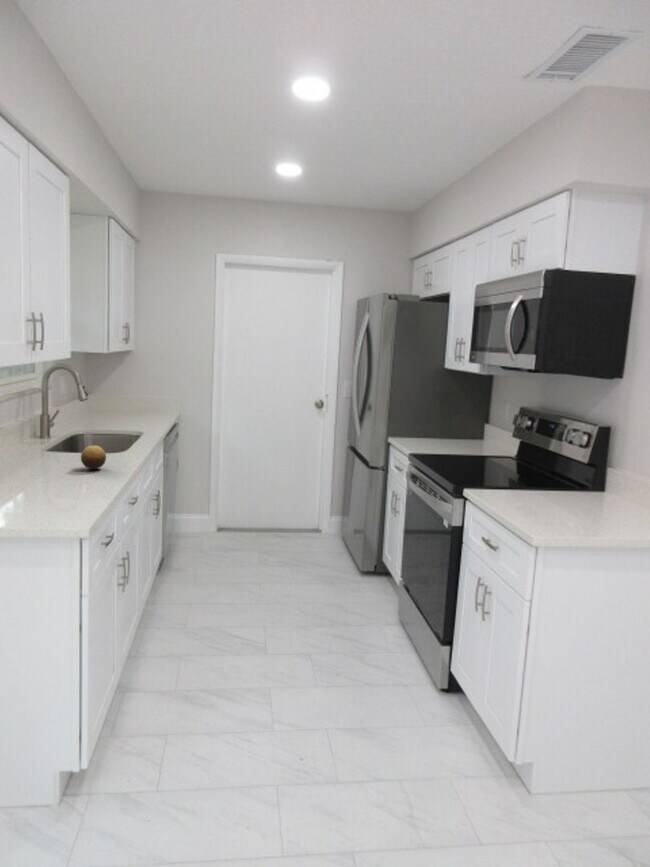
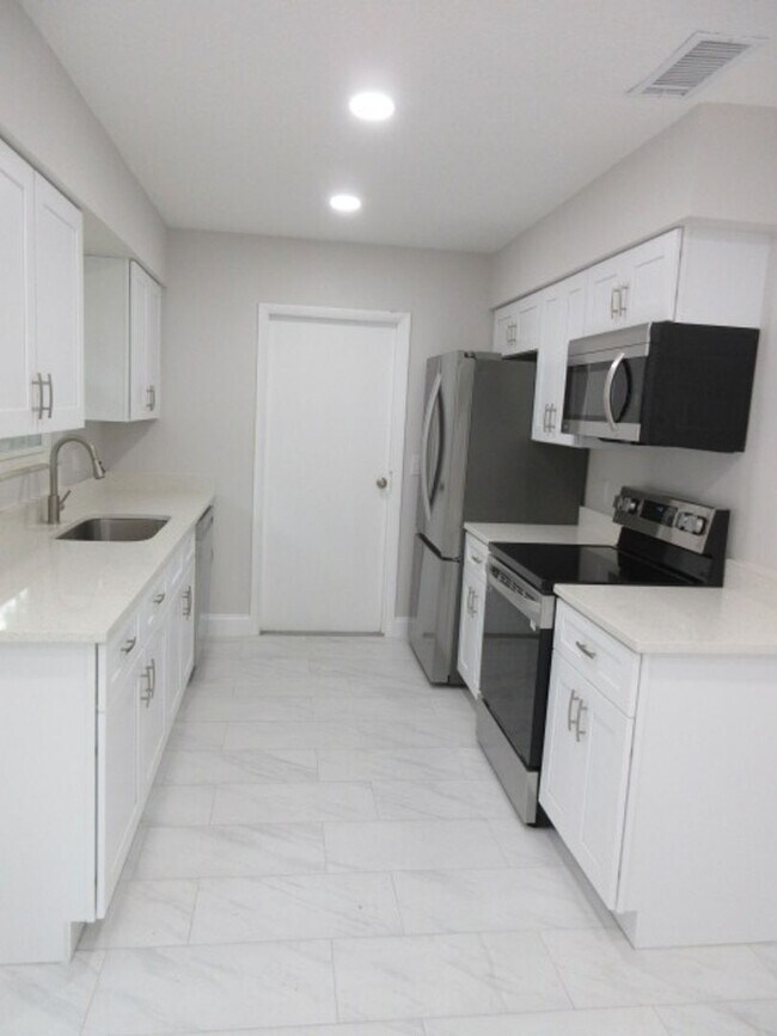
- fruit (93, 457)
